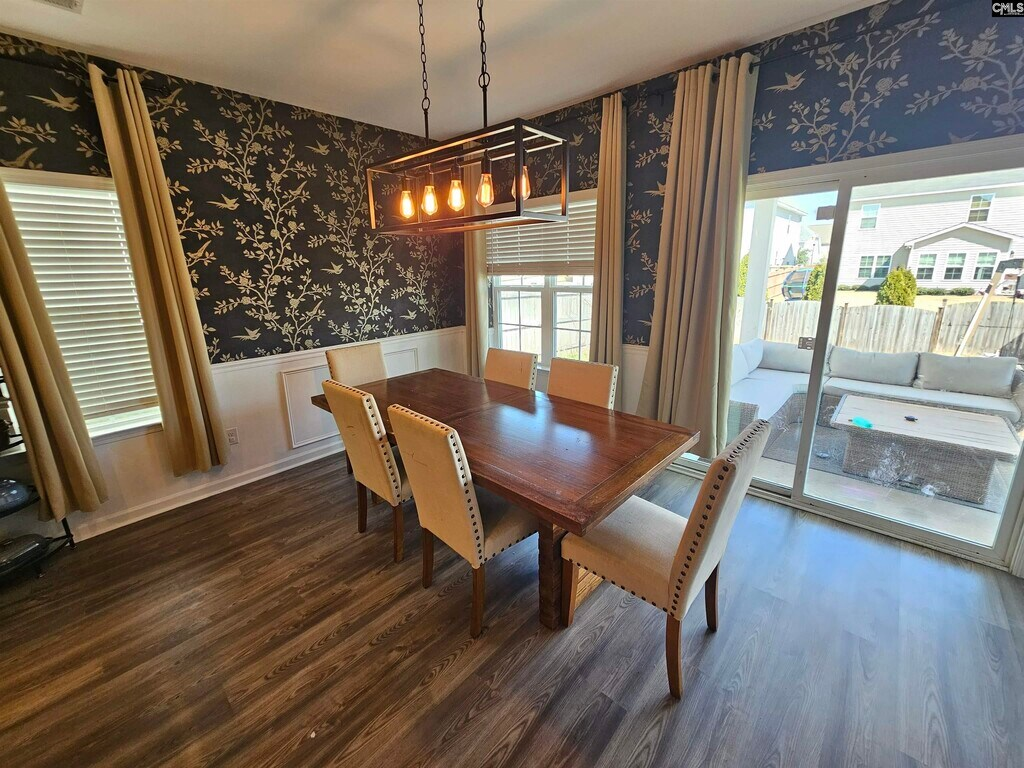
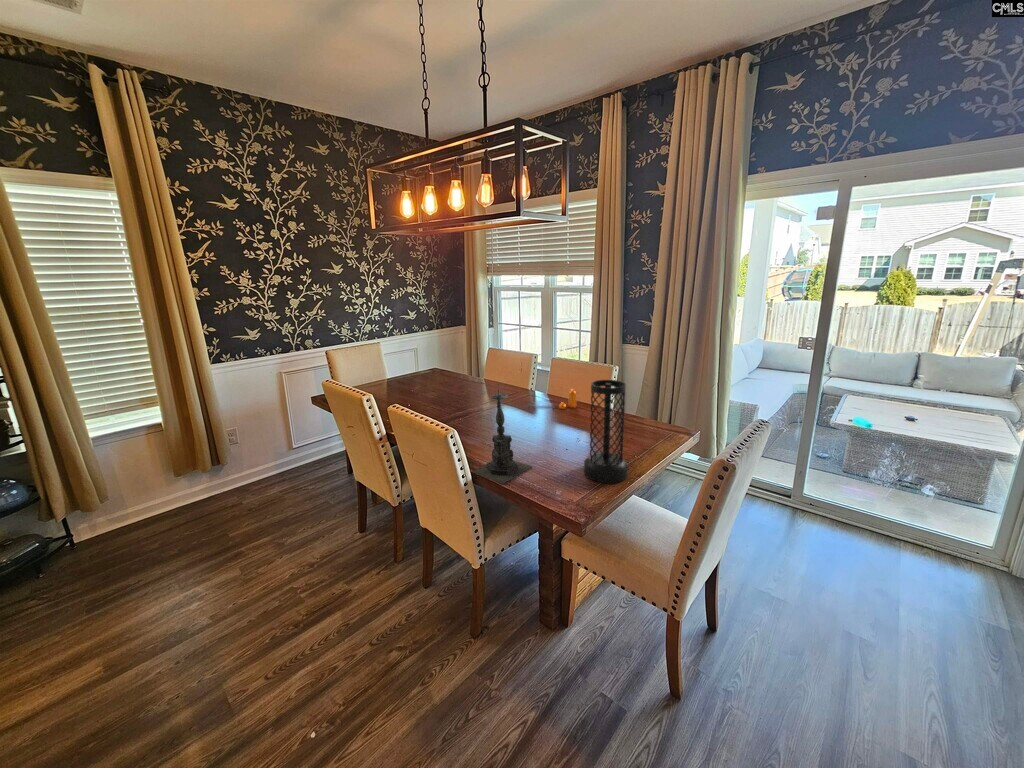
+ candle holder (500, 427)
+ pepper shaker (569, 398)
+ vase (606, 429)
